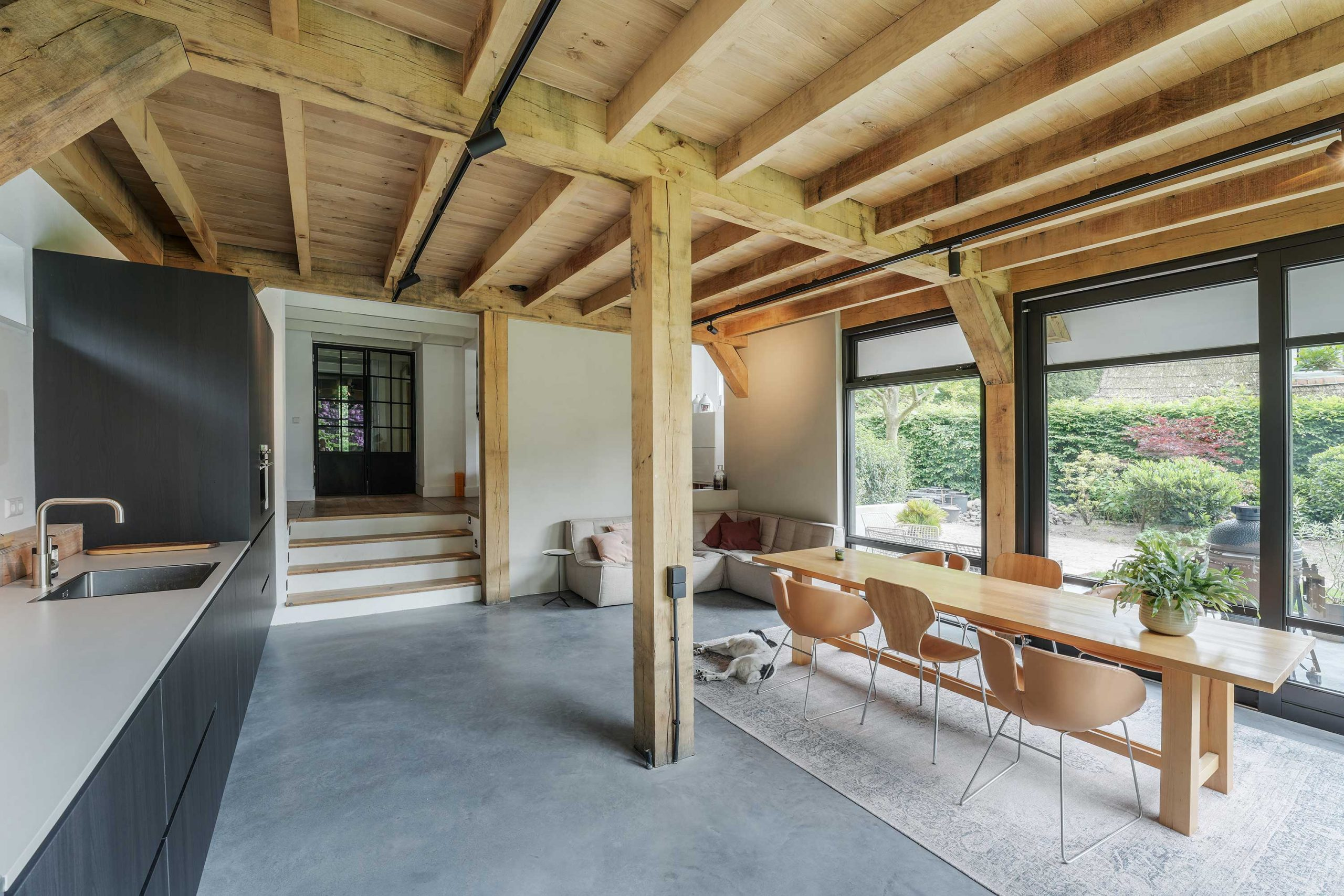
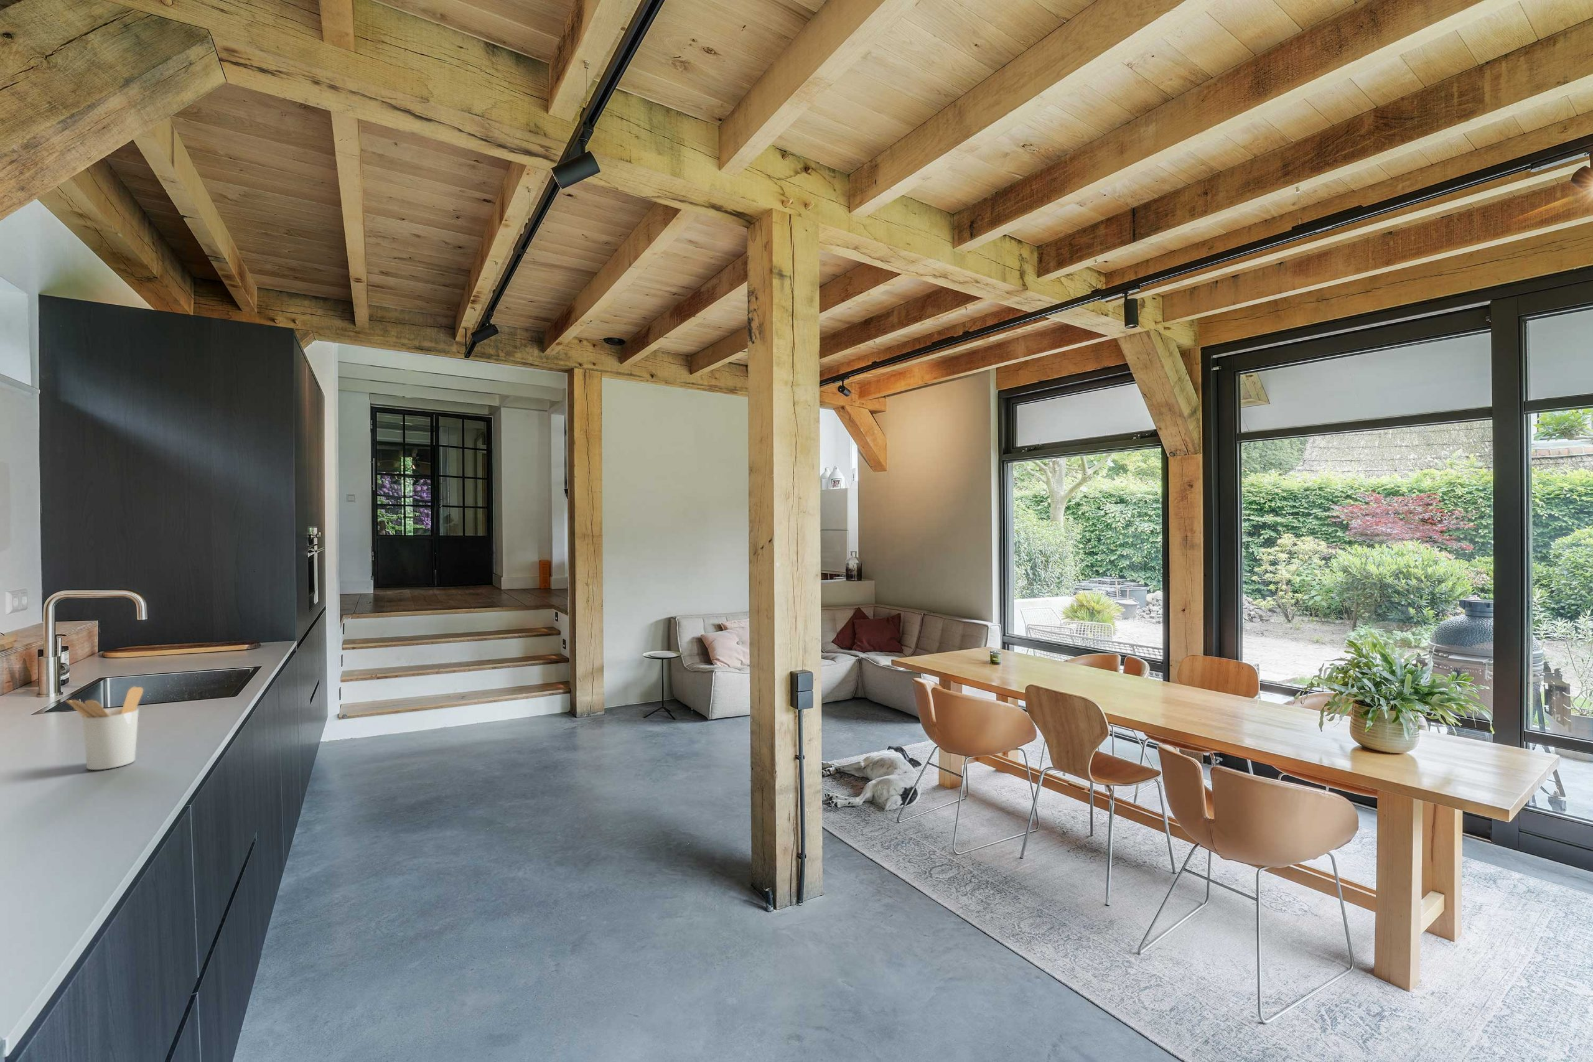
+ utensil holder (102, 729)
